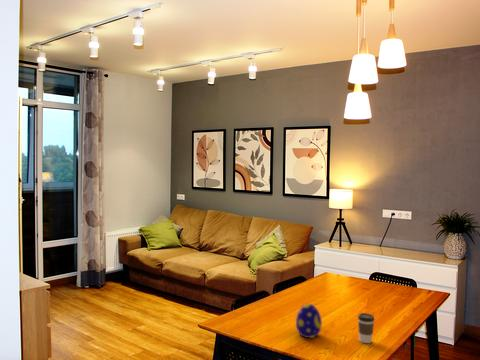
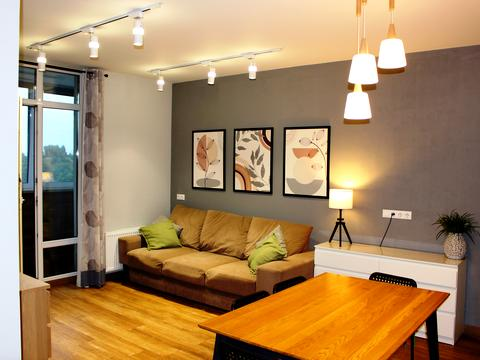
- decorative egg (308, 319)
- coffee cup (365, 328)
